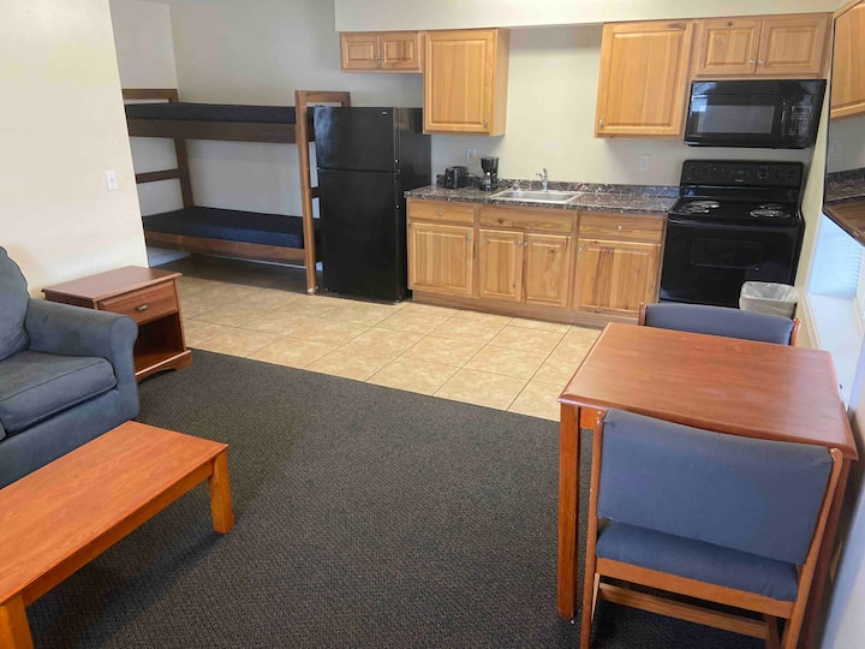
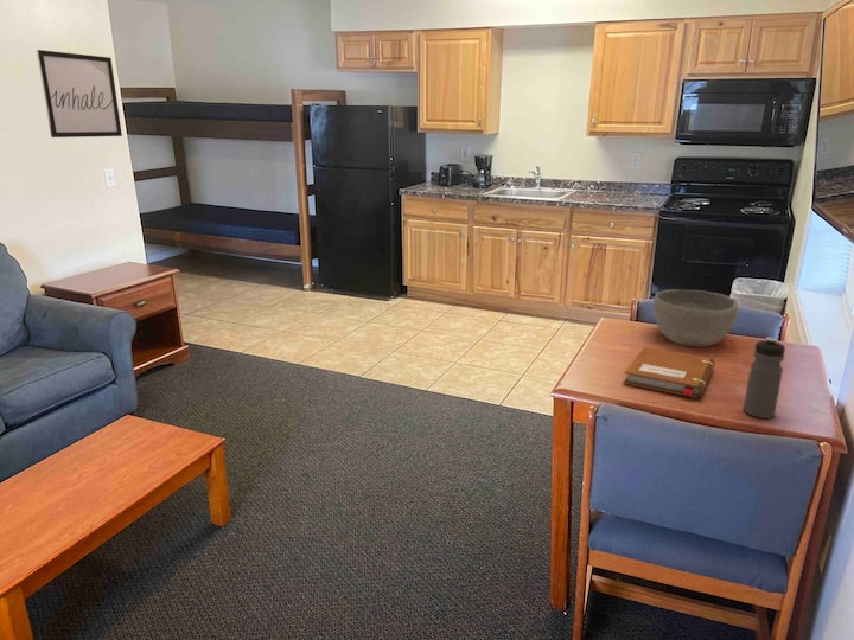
+ bowl (694, 316)
+ wall art (82, 96)
+ notebook (670, 371)
+ water bottle (765, 376)
